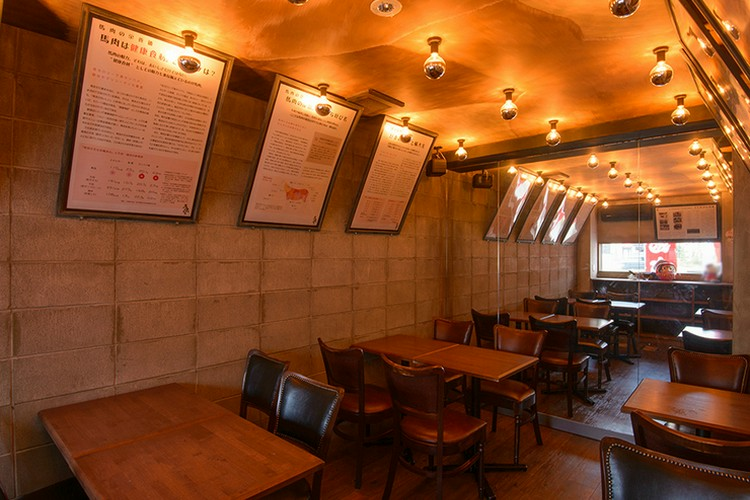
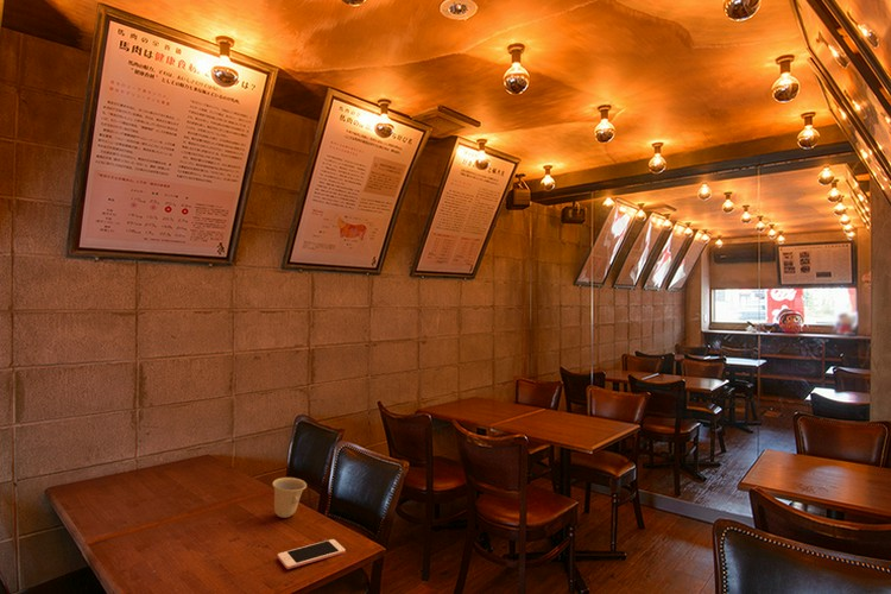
+ cell phone (311, 552)
+ cup (289, 498)
